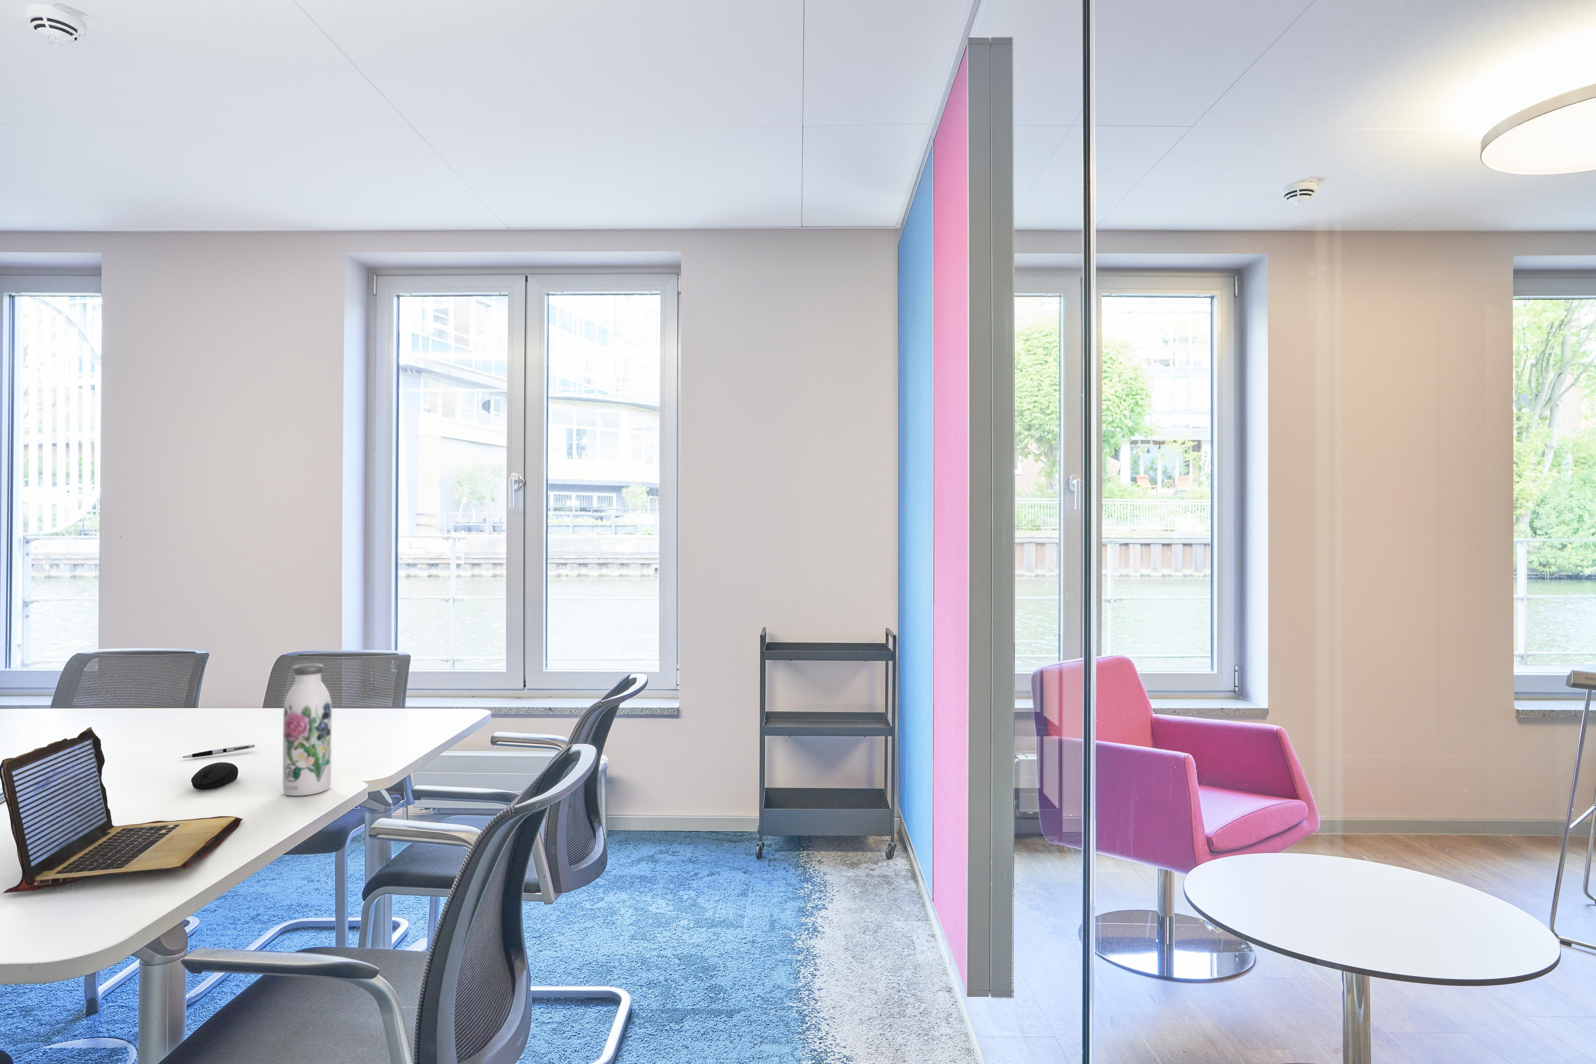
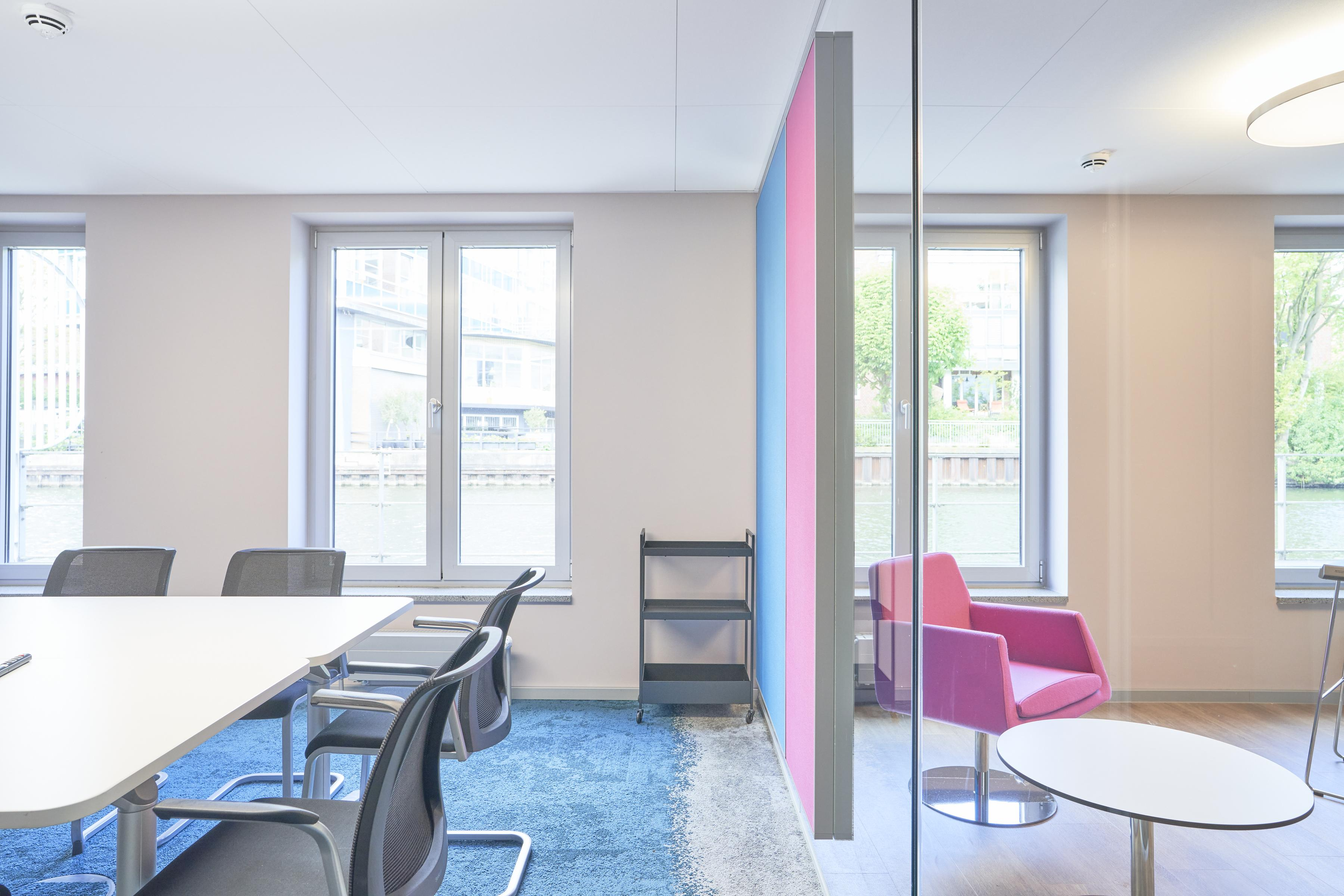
- laptop (141, 823)
- computer mouse (215, 774)
- pen (218, 750)
- water bottle (308, 727)
